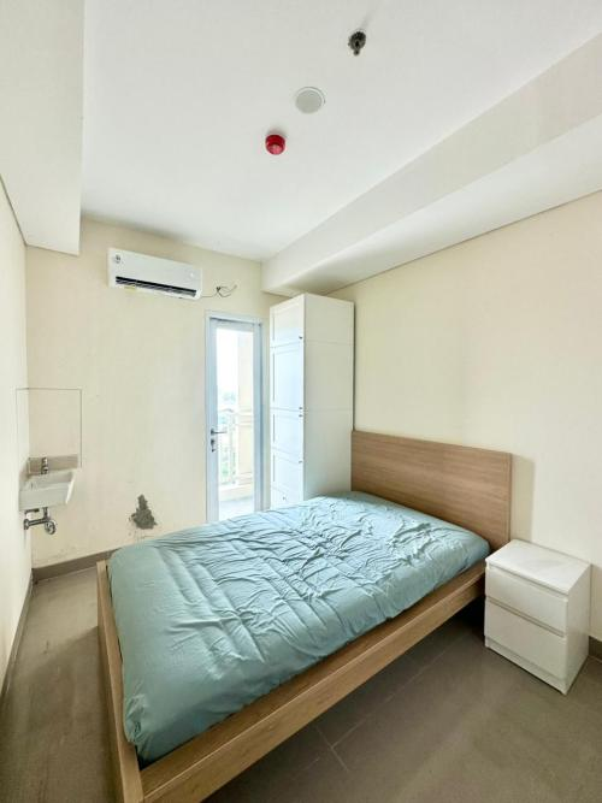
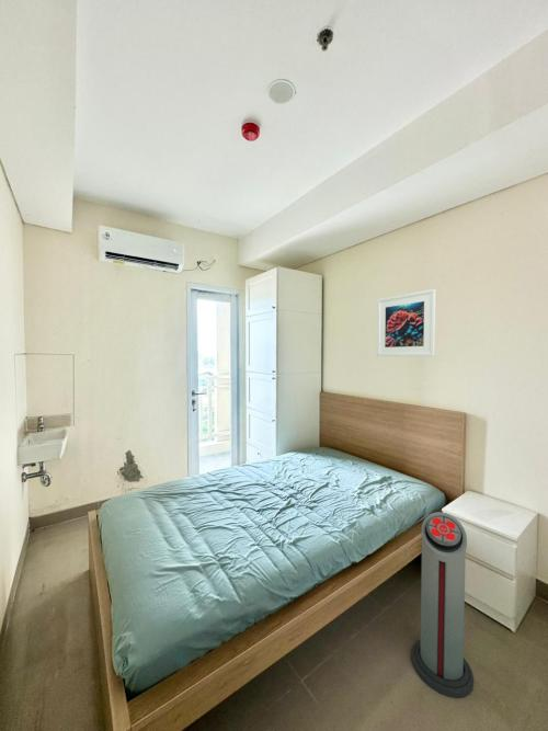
+ air purifier (442, 594)
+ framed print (403, 325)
